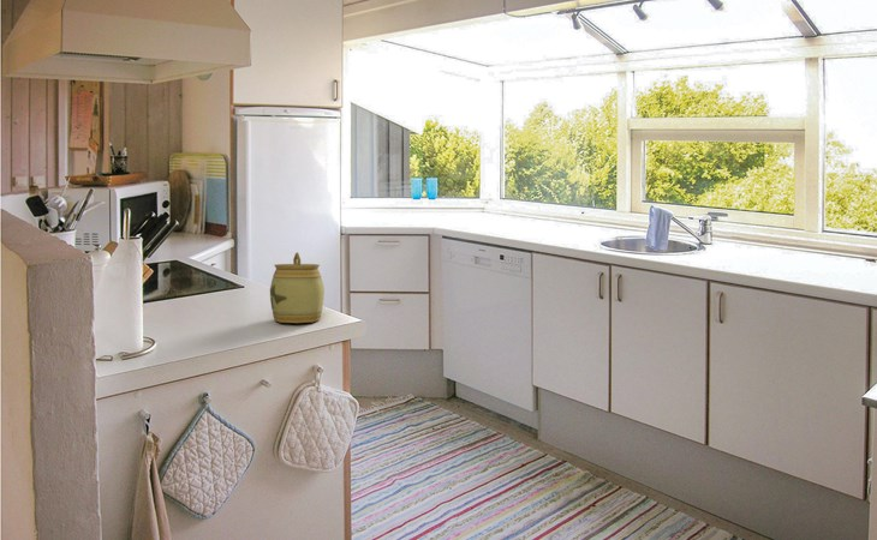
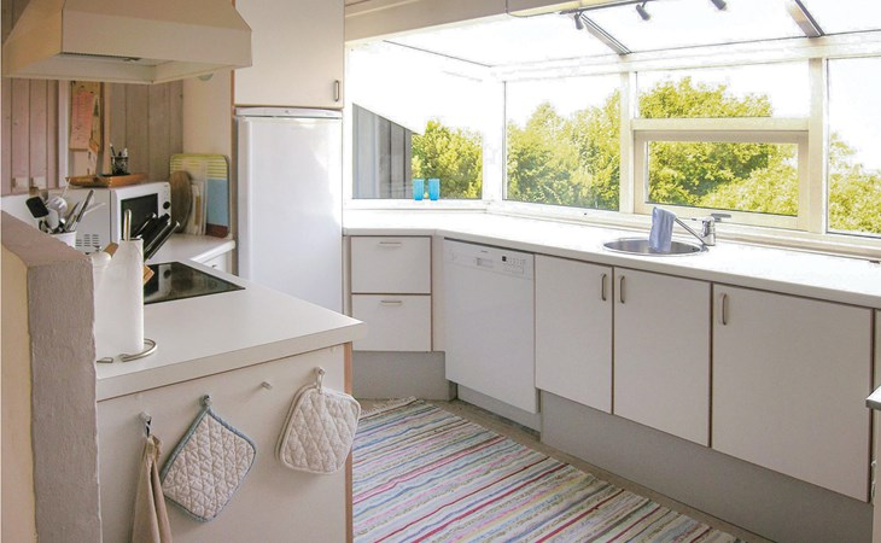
- jar (297, 286)
